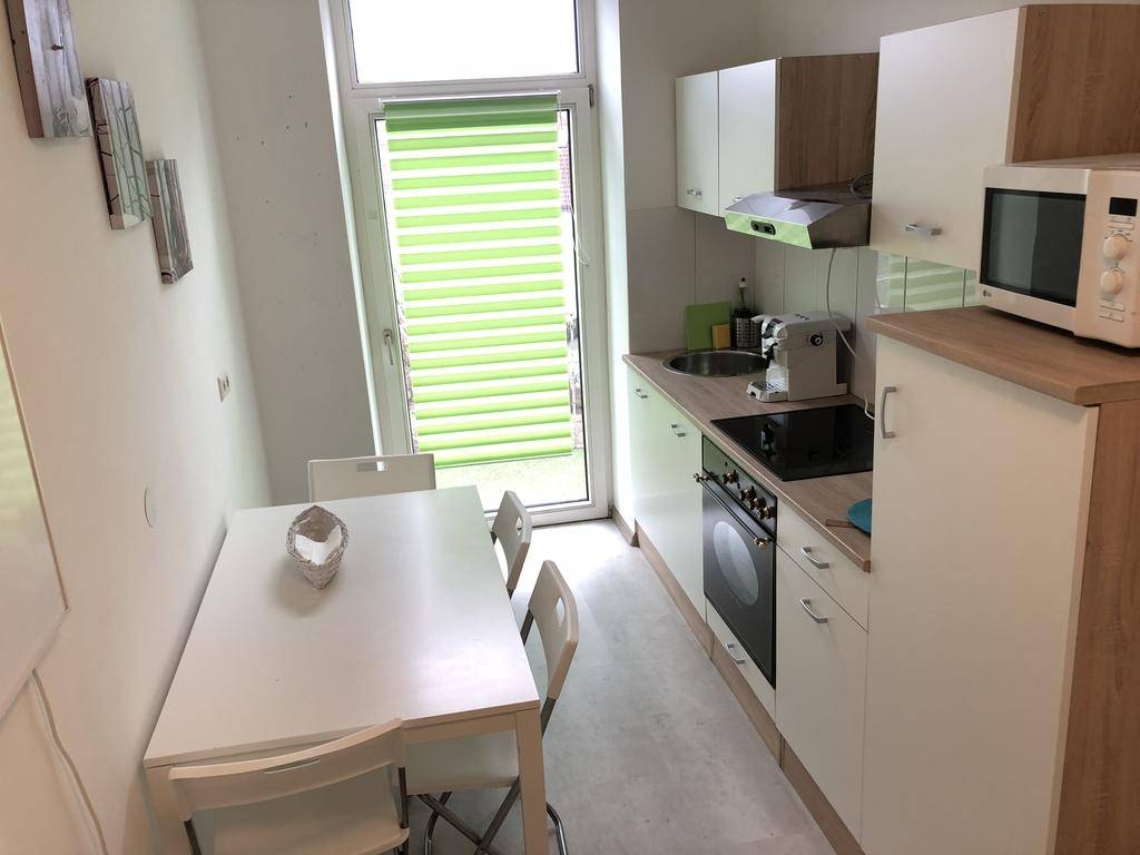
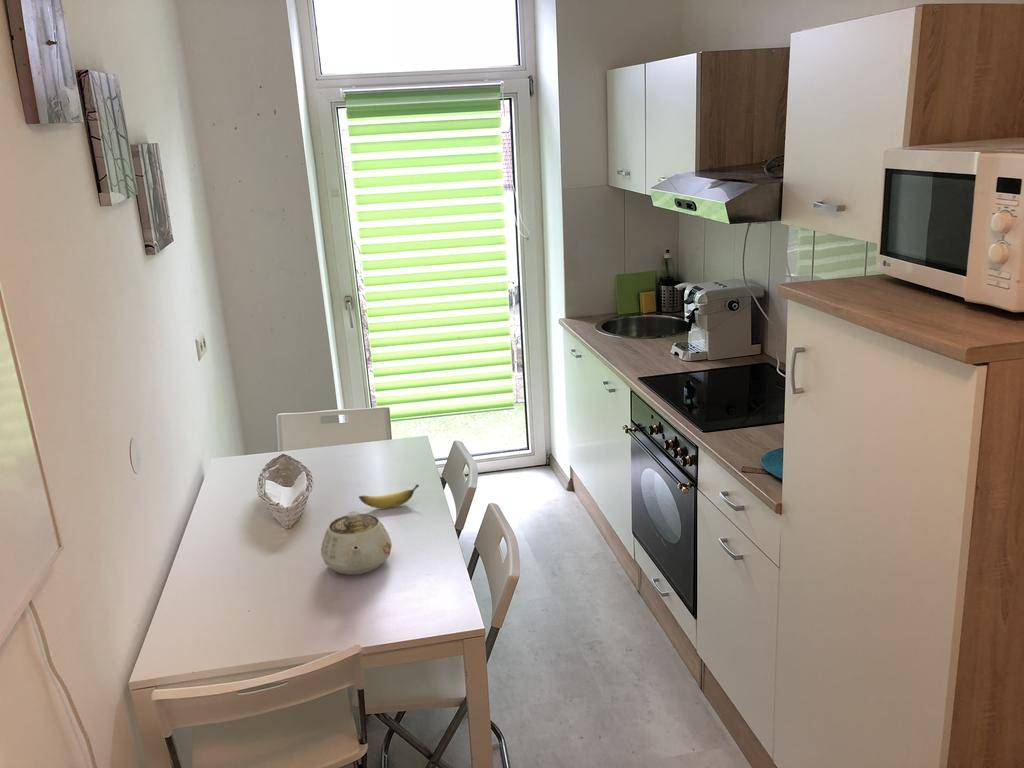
+ banana (389, 497)
+ teapot (355, 540)
